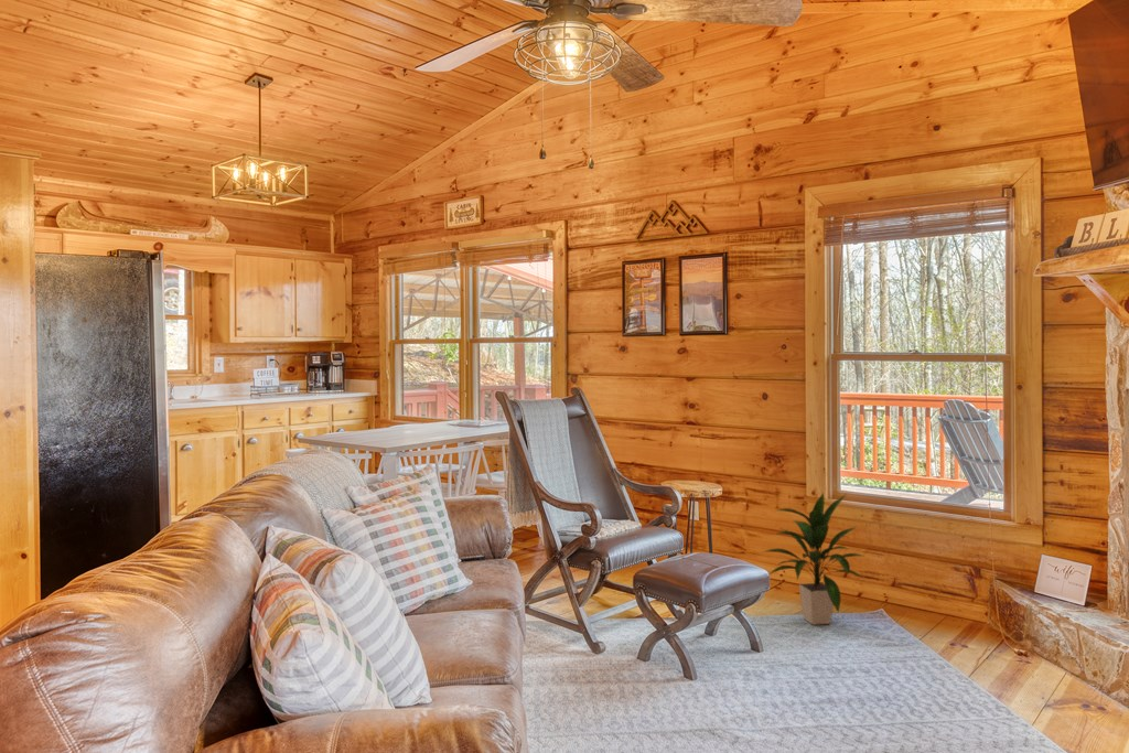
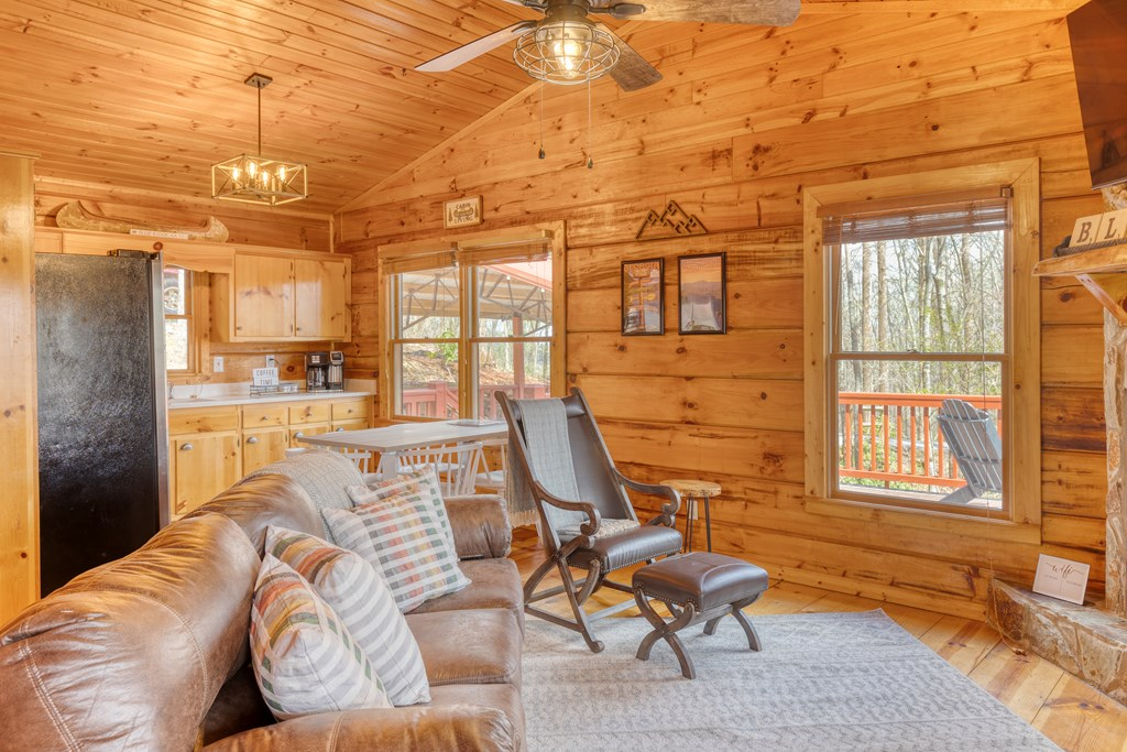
- indoor plant (816, 558)
